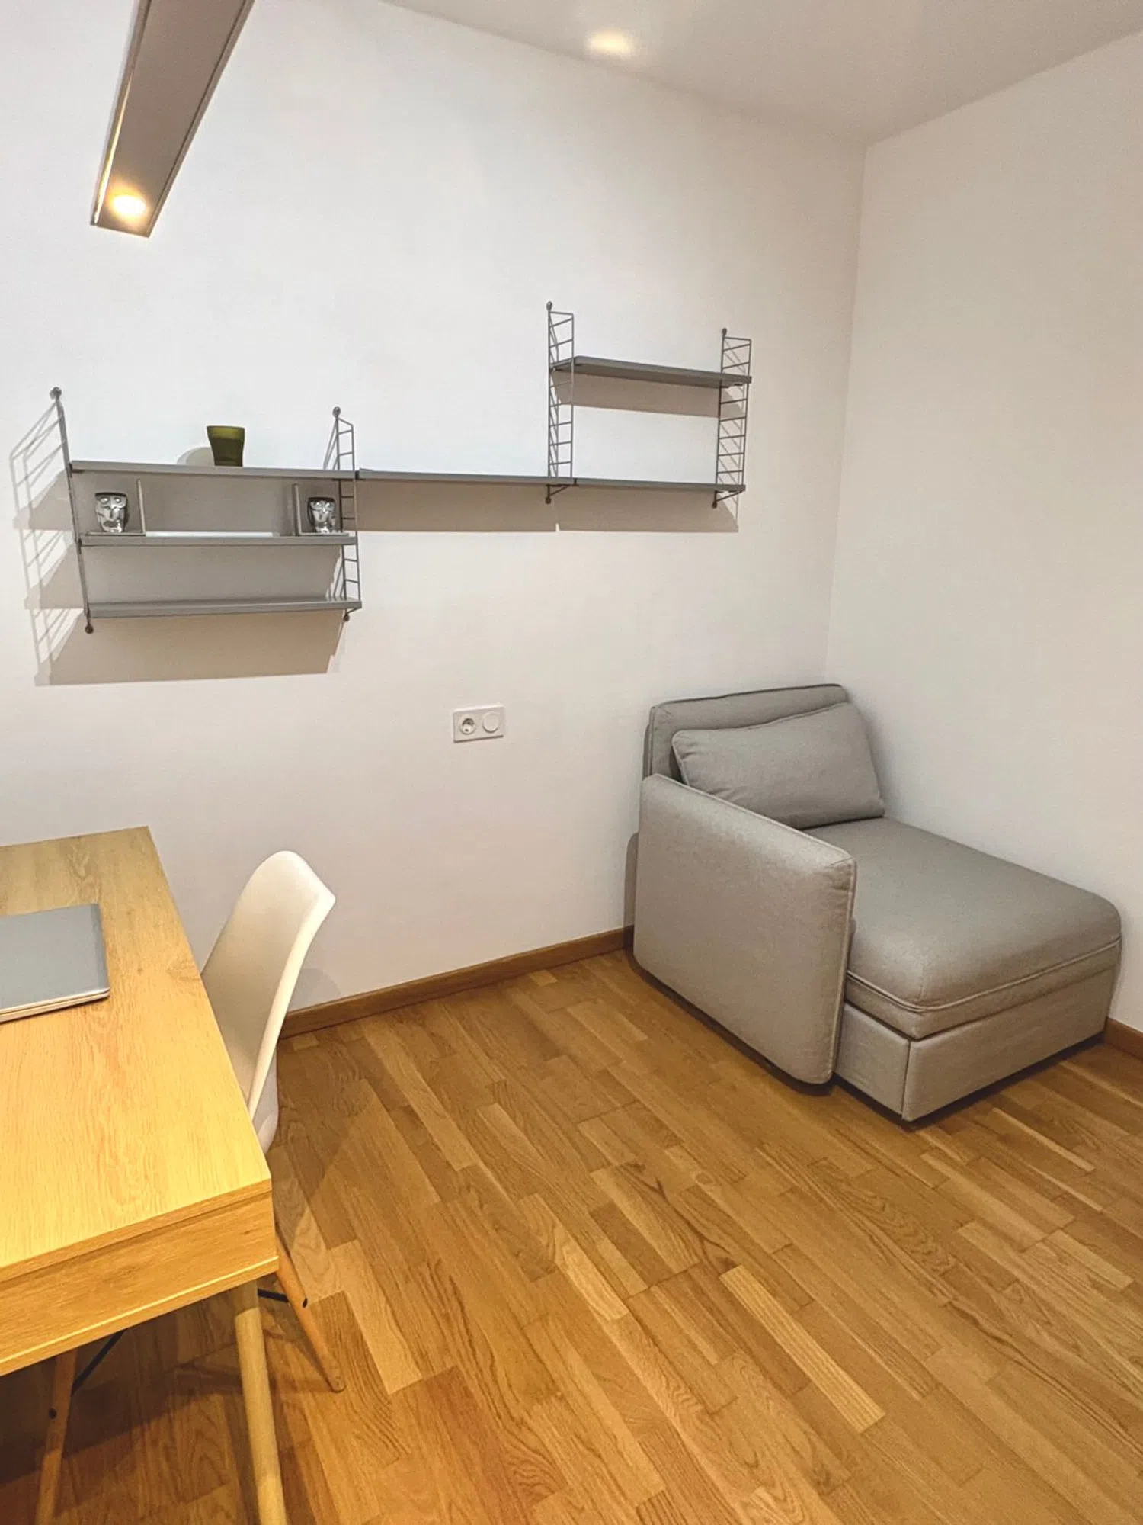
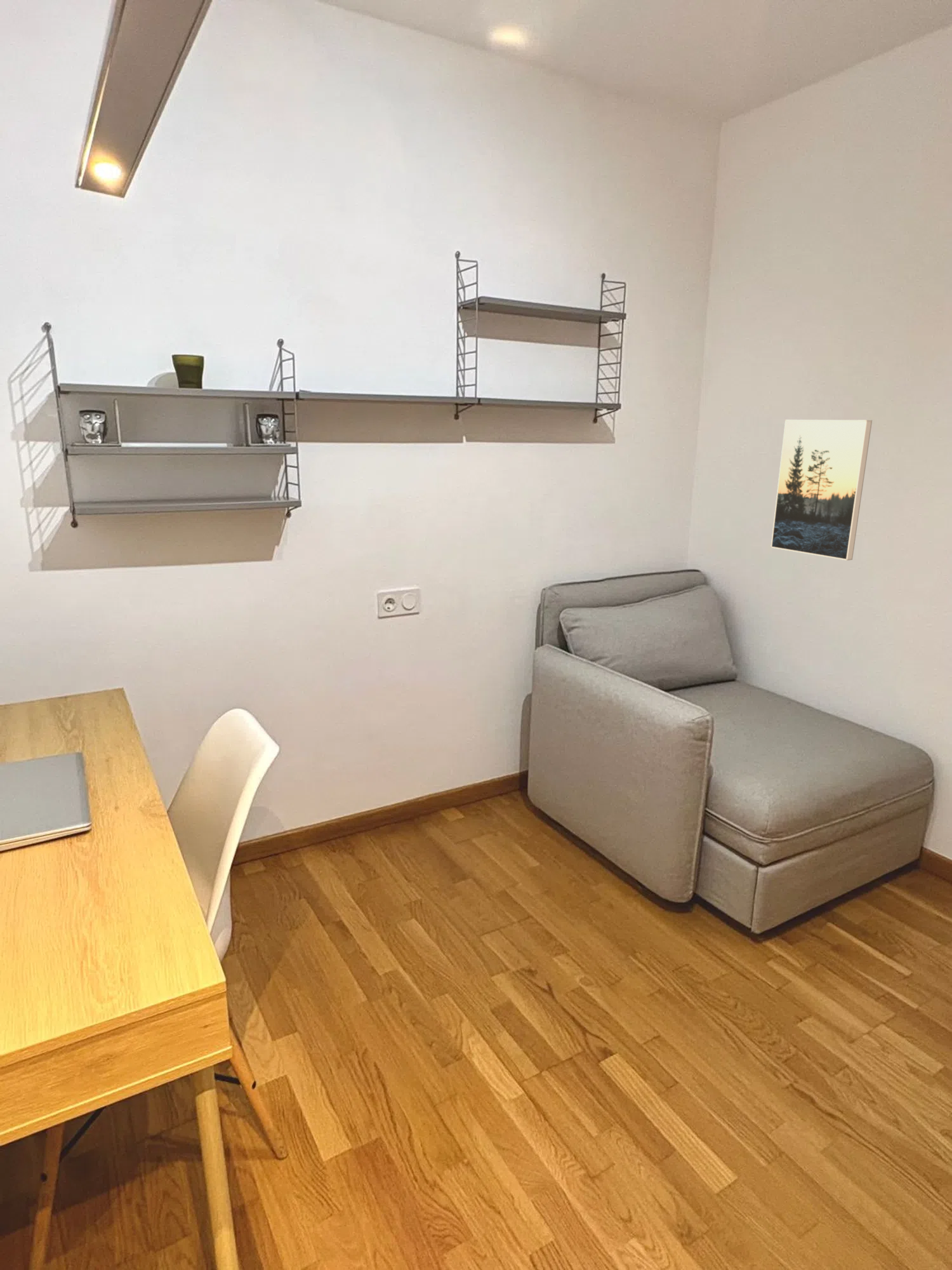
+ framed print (817, 488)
